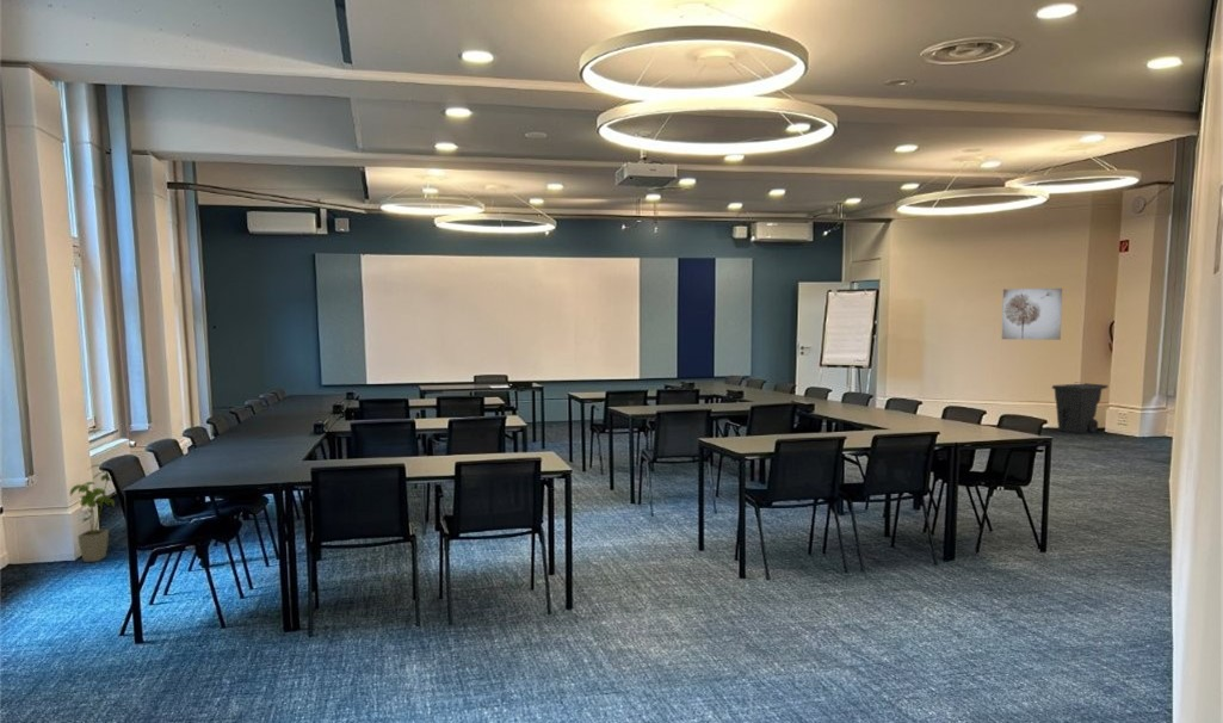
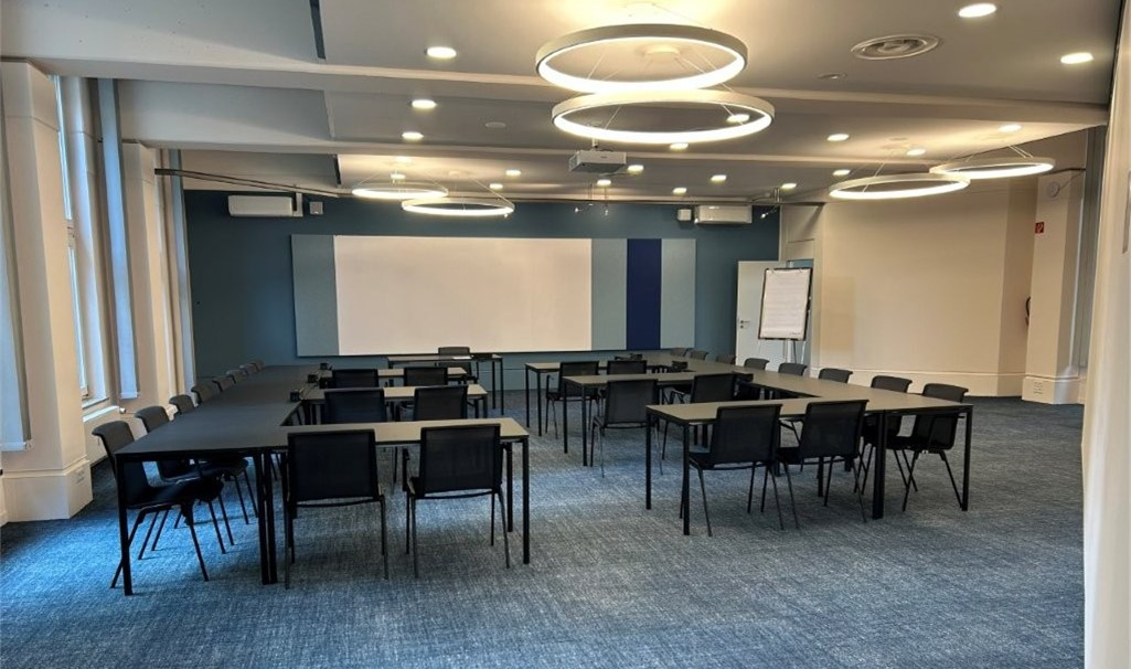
- trash can (1079, 407)
- house plant (100, 511)
- wall art (1031, 314)
